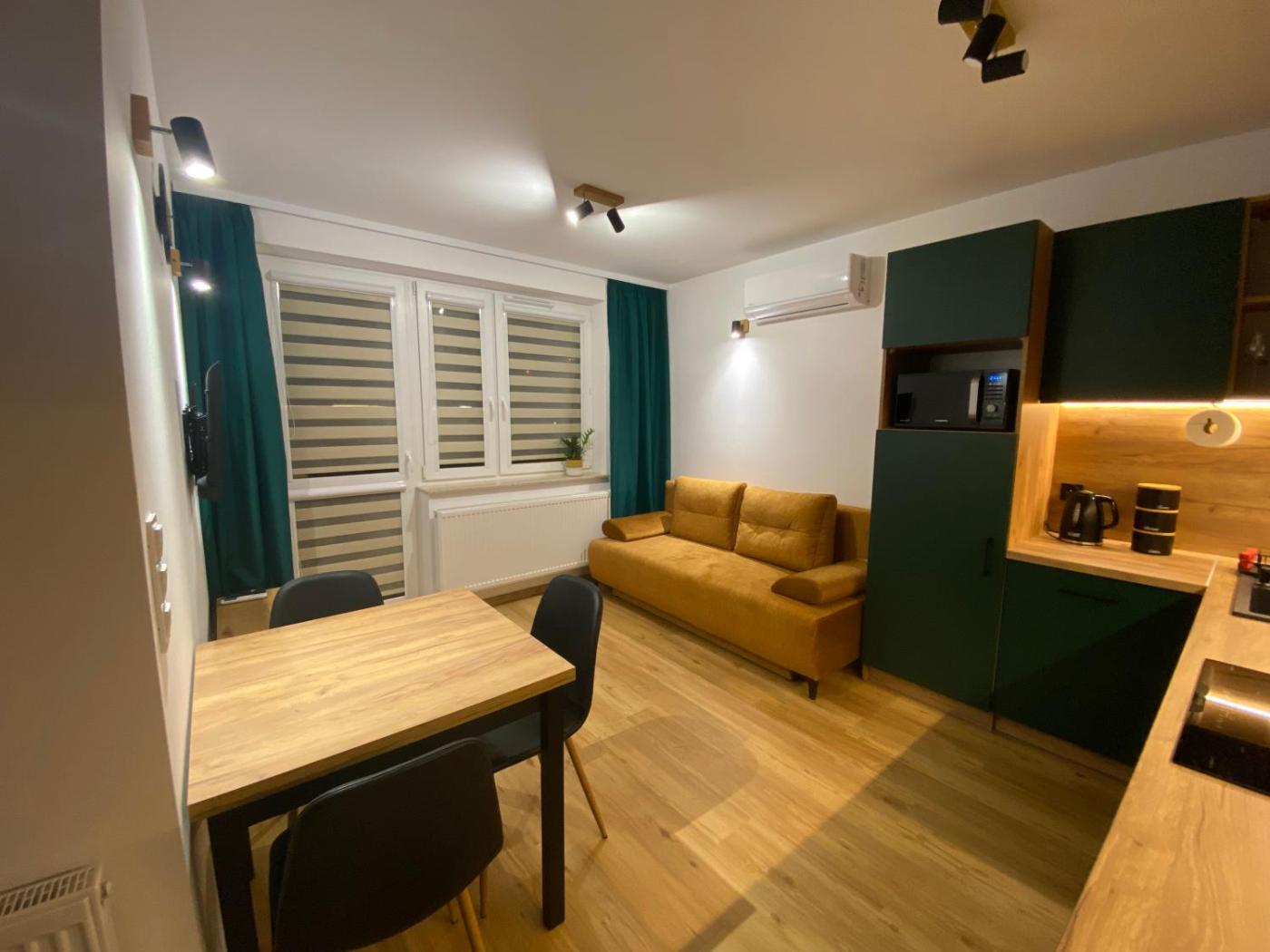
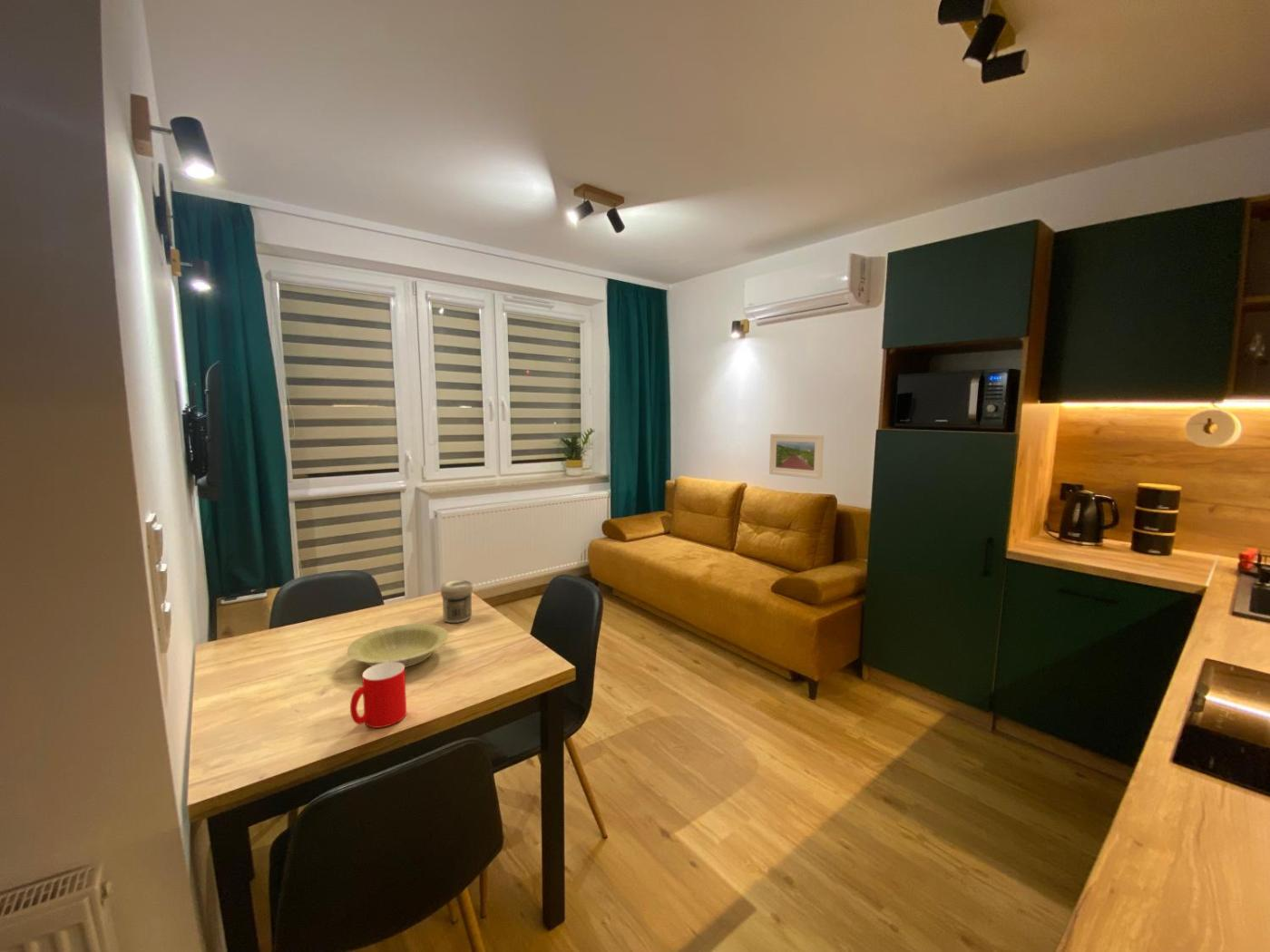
+ bowl (400, 649)
+ jar (456, 600)
+ cup (377, 697)
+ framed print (795, 455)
